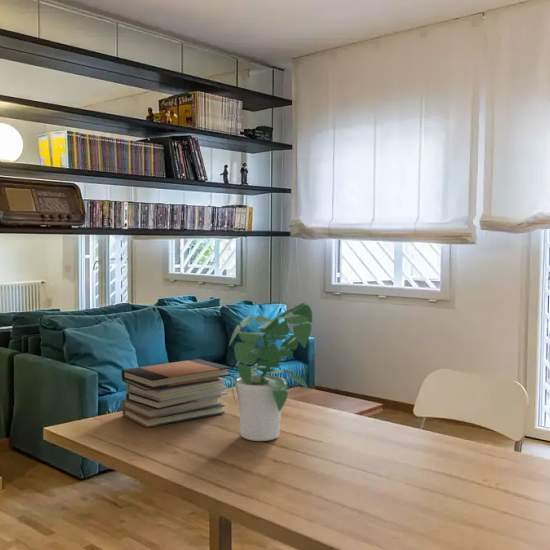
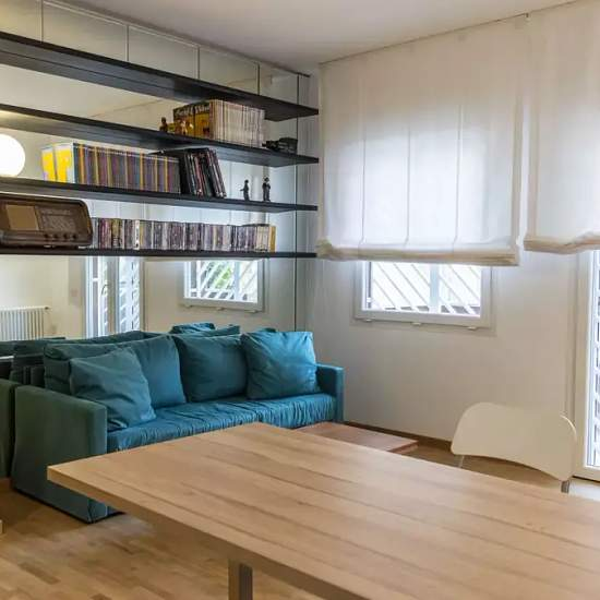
- potted plant (272, 370)
- book stack (176, 391)
